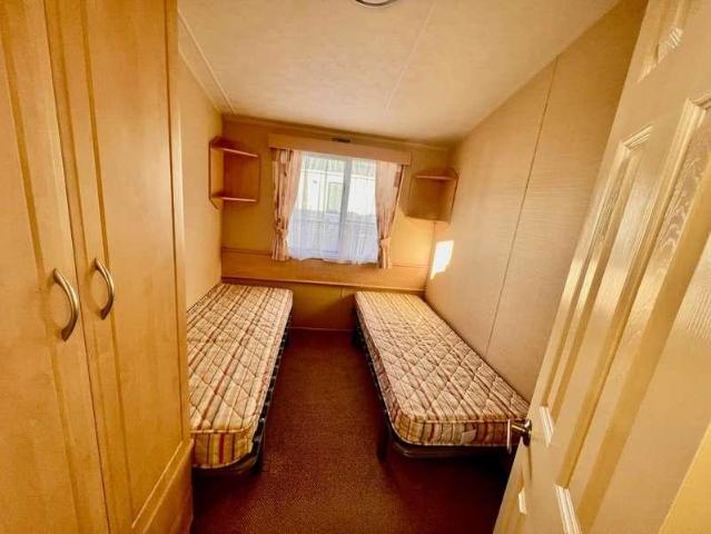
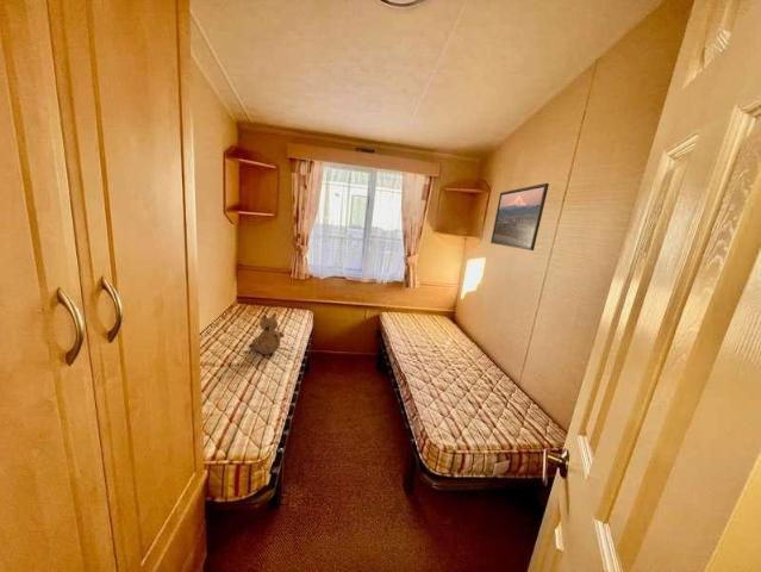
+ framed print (514, 218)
+ teddy bear (264, 331)
